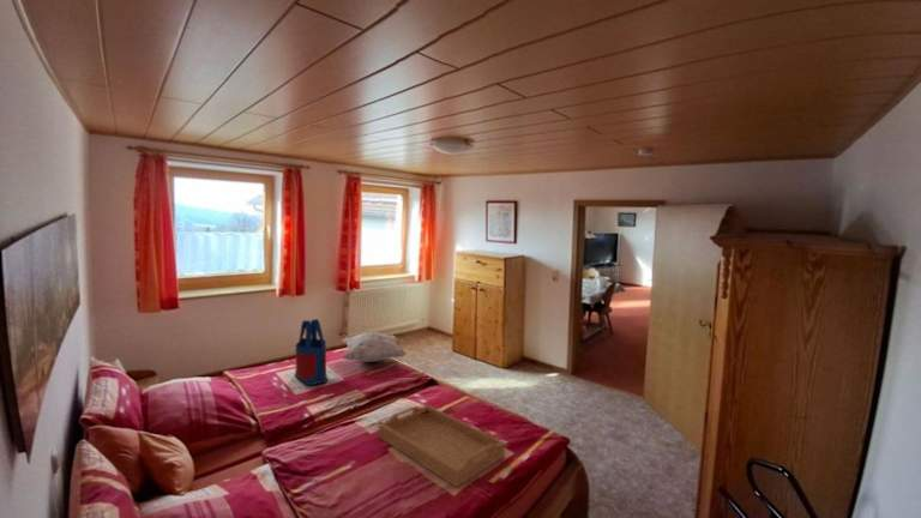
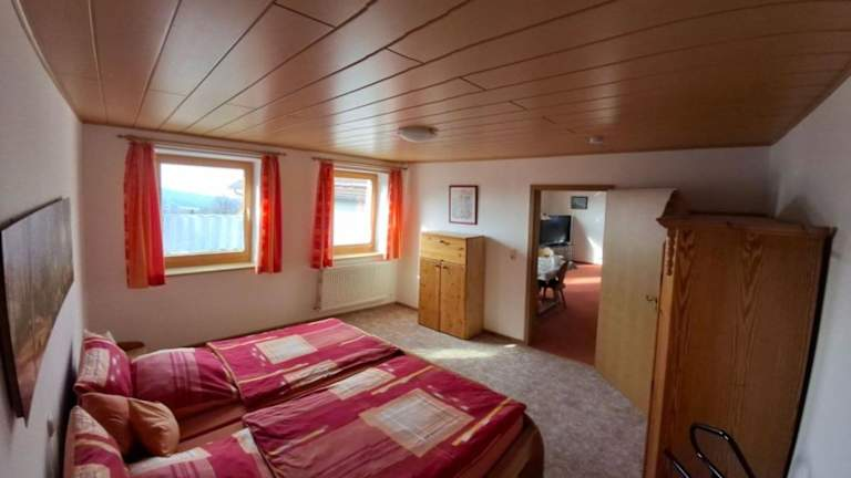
- serving tray (439, 436)
- tote bag (311, 349)
- decorative pillow (372, 347)
